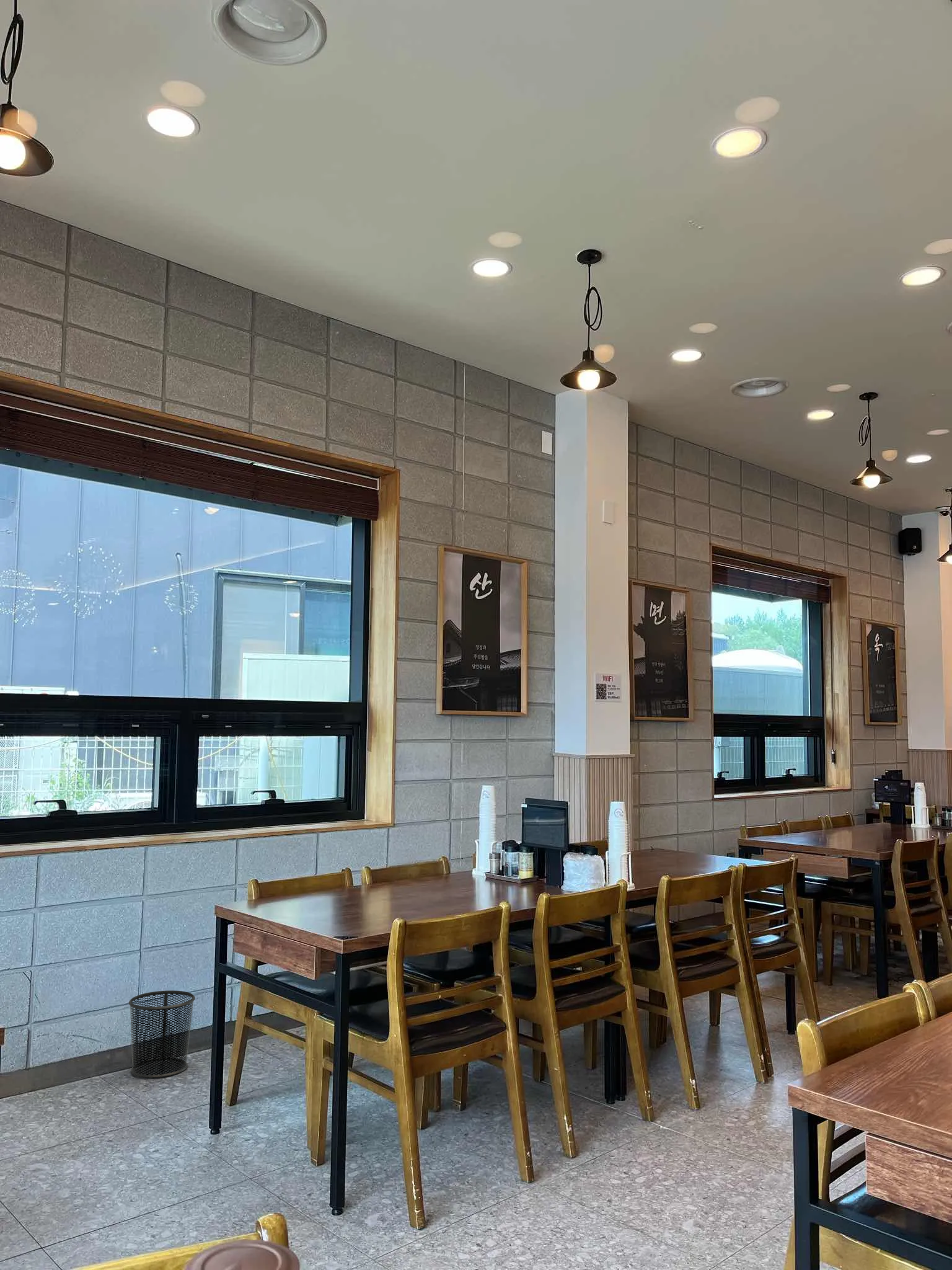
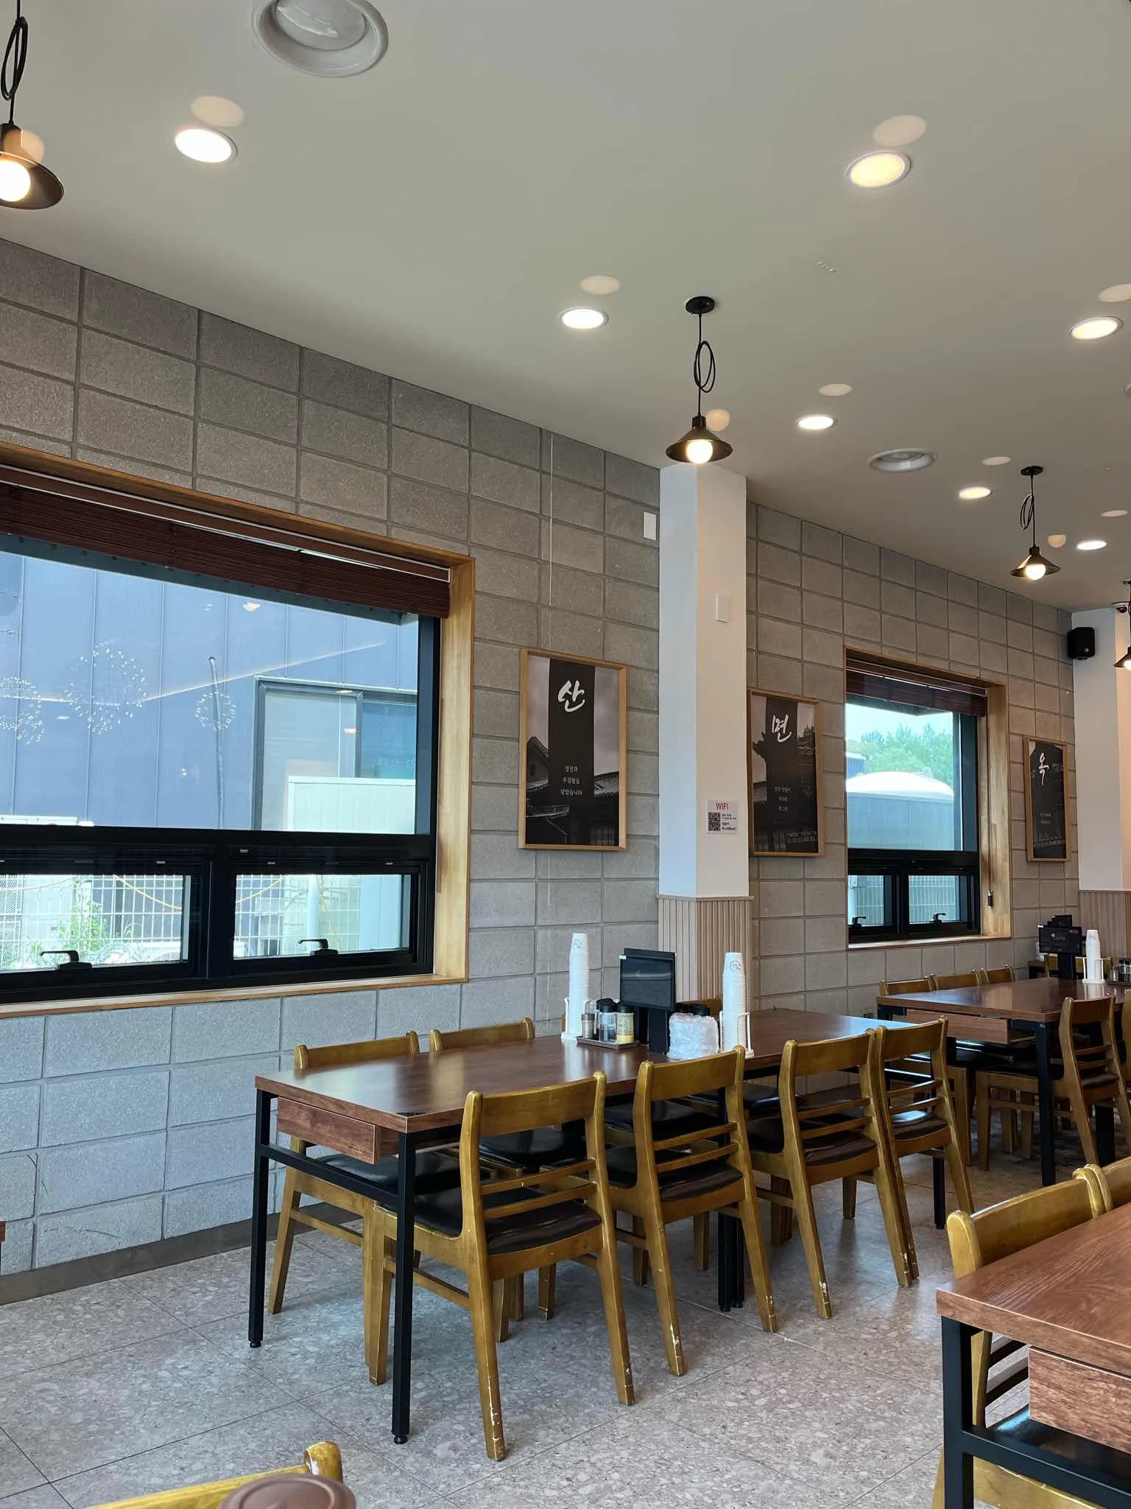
- waste bin (161, 1033)
